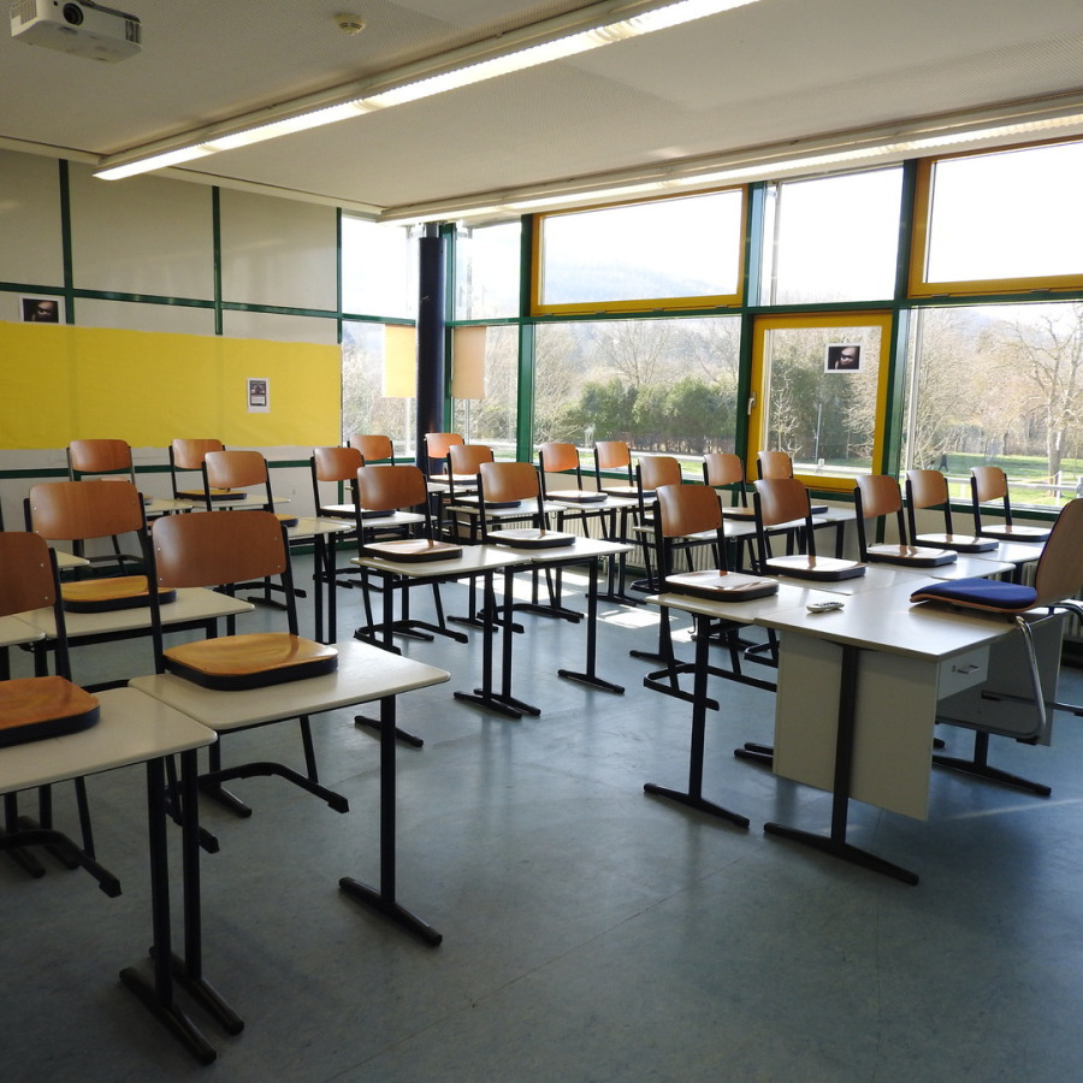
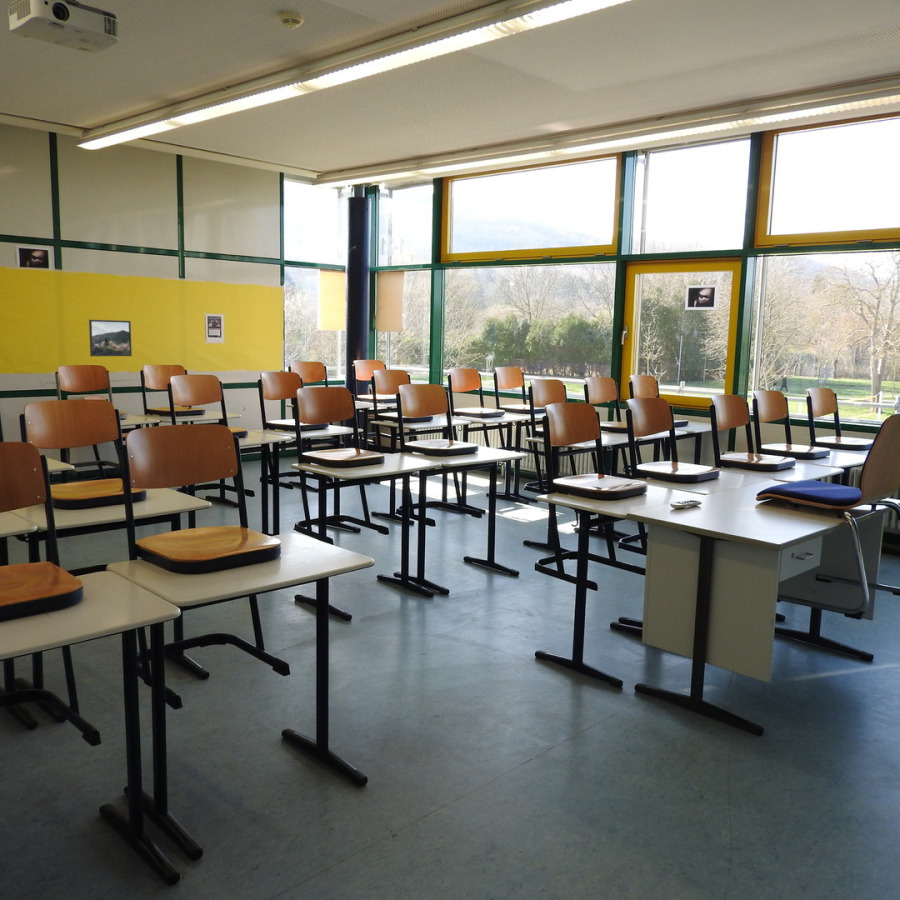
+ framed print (110, 338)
